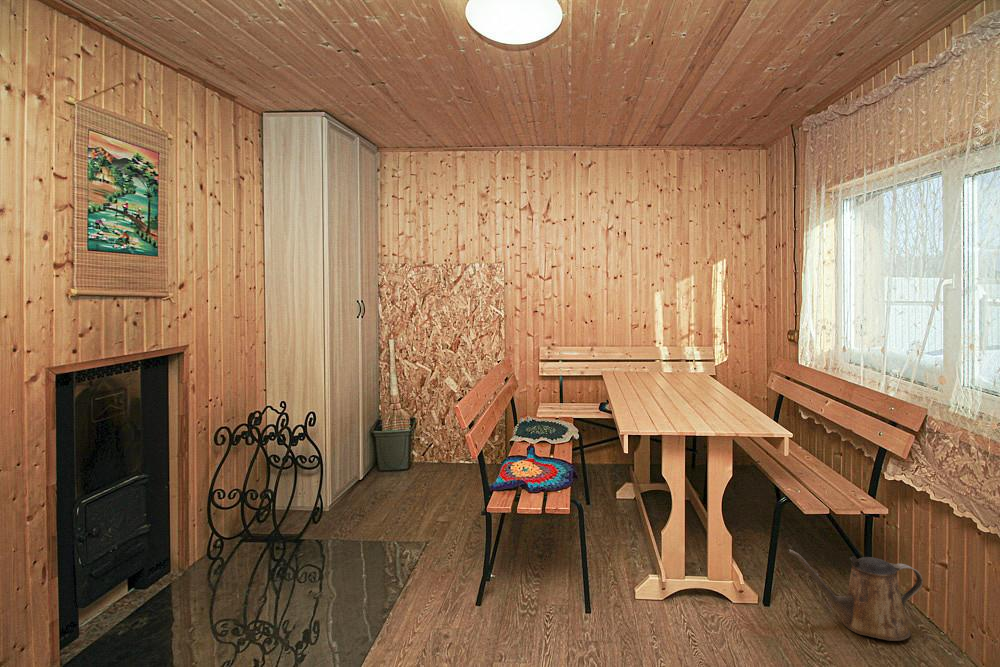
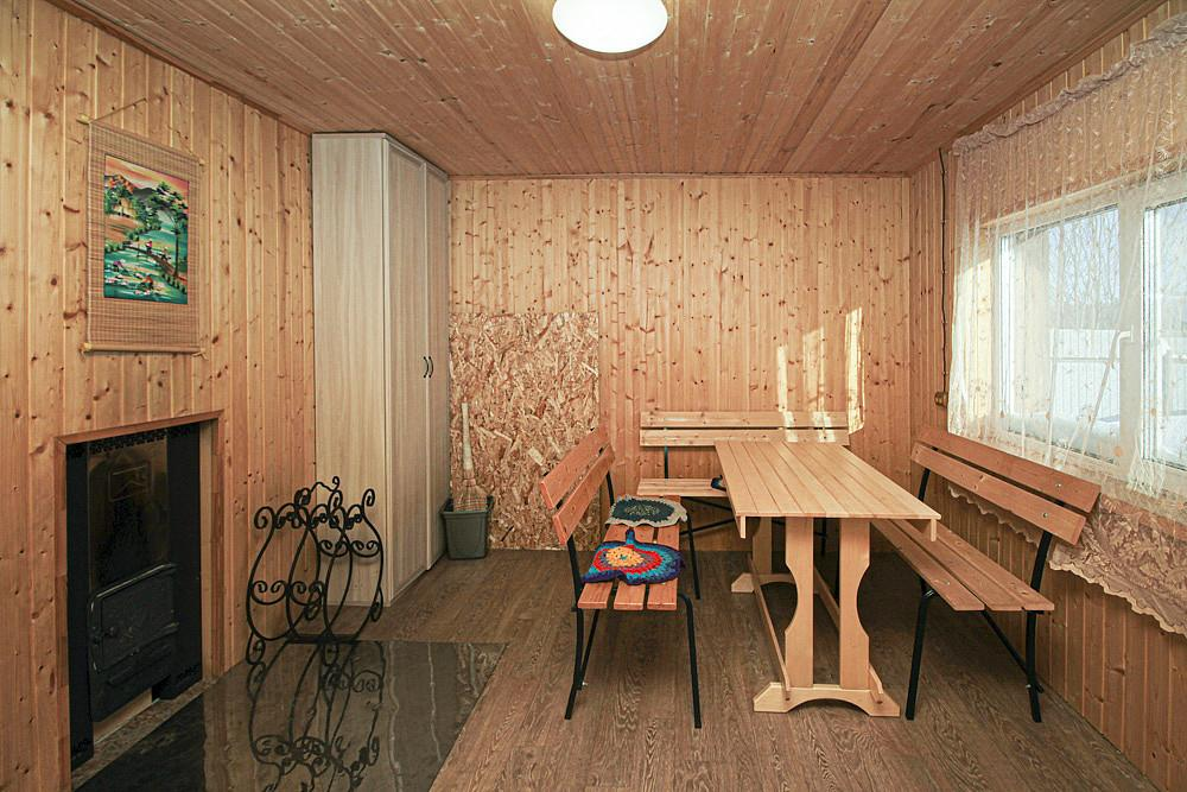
- watering can (854, 588)
